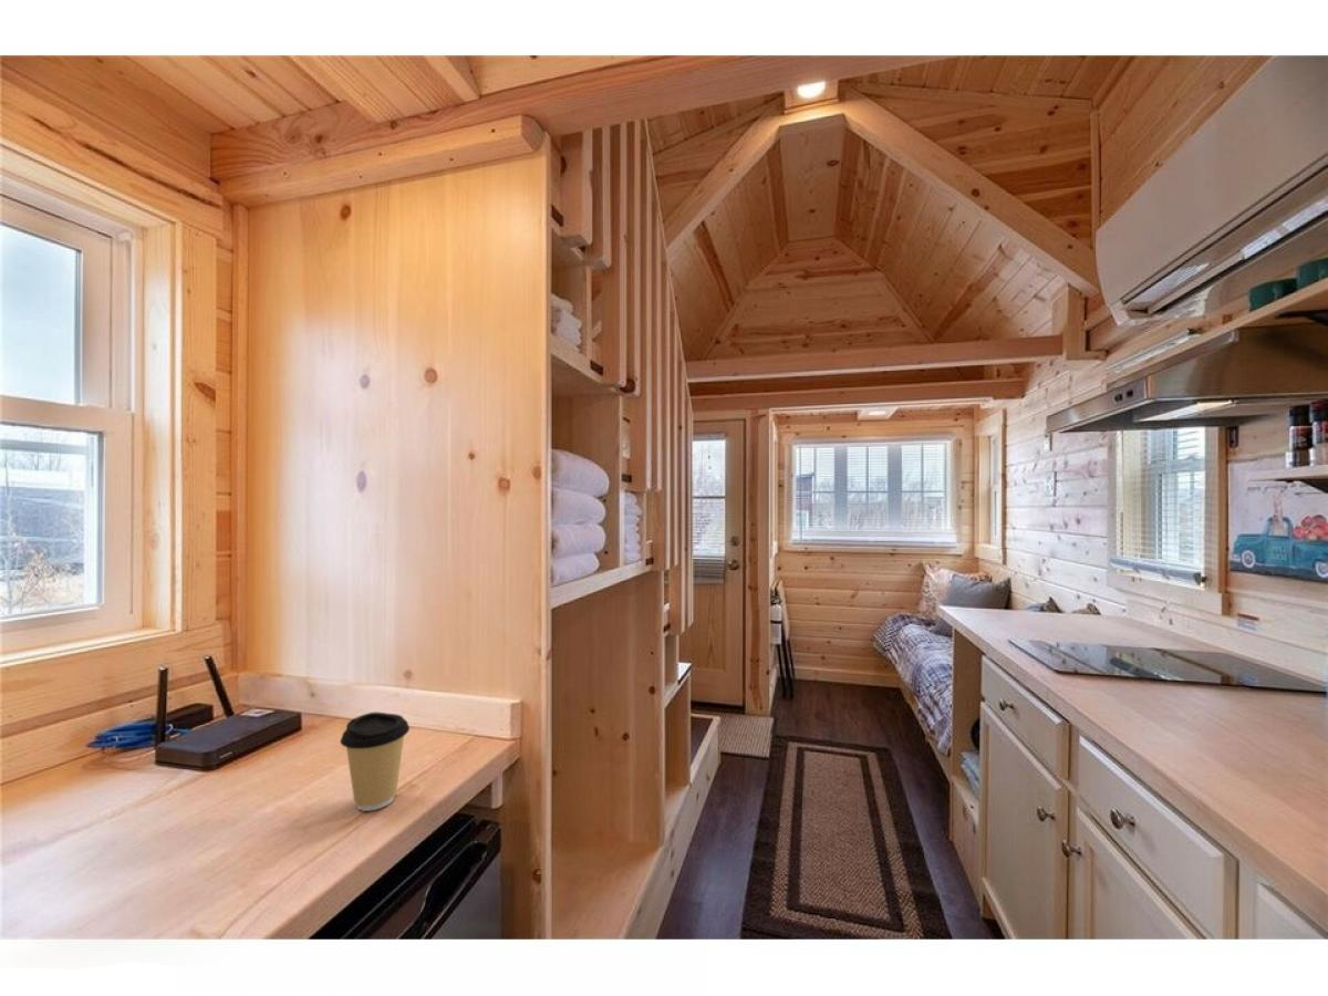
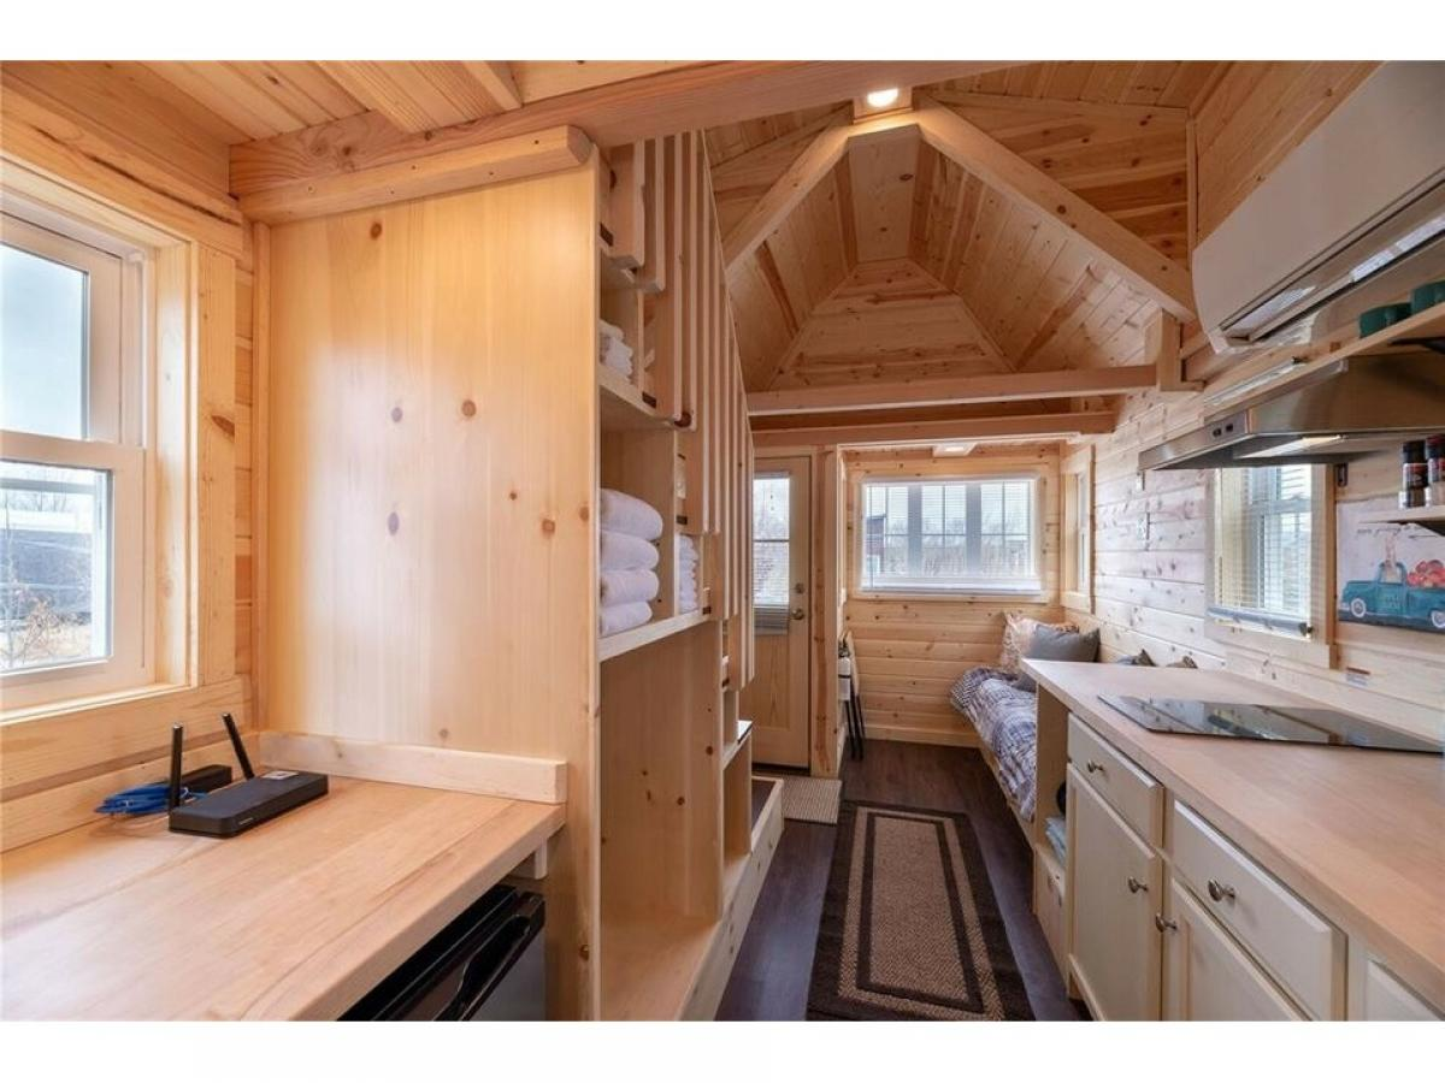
- coffee cup (375, 760)
